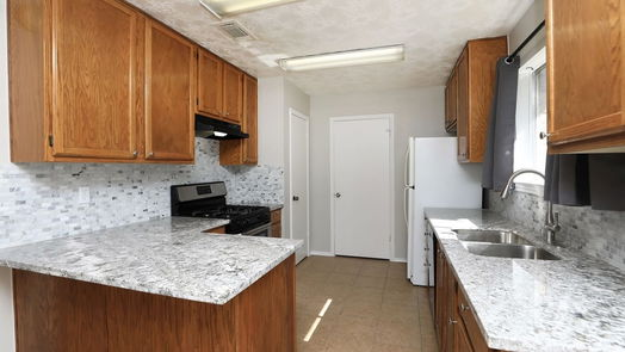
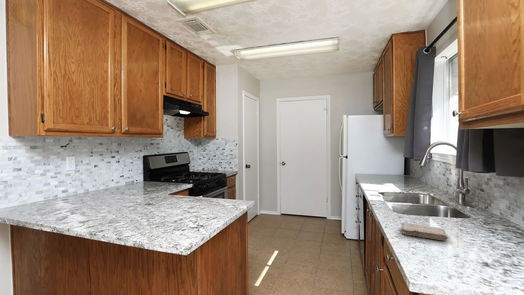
+ washcloth (422, 230)
